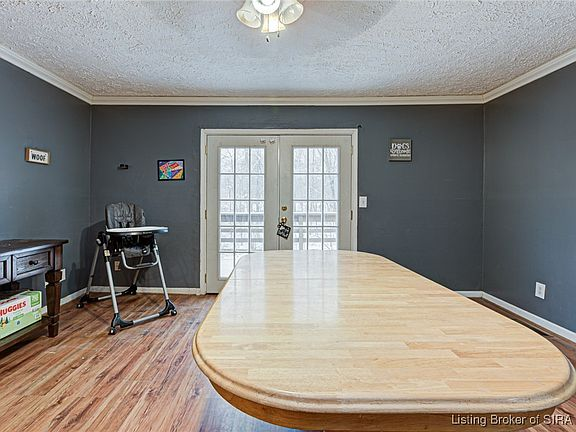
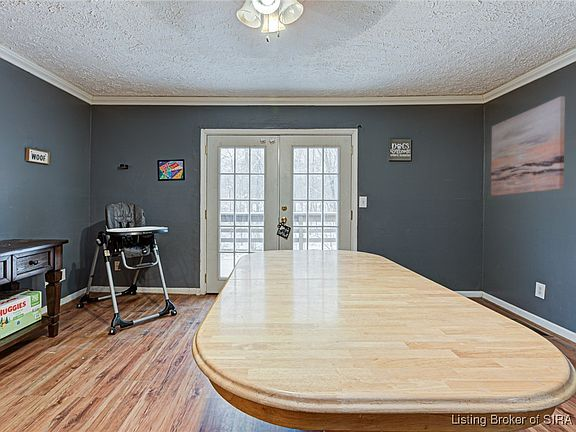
+ wall art (522, 153)
